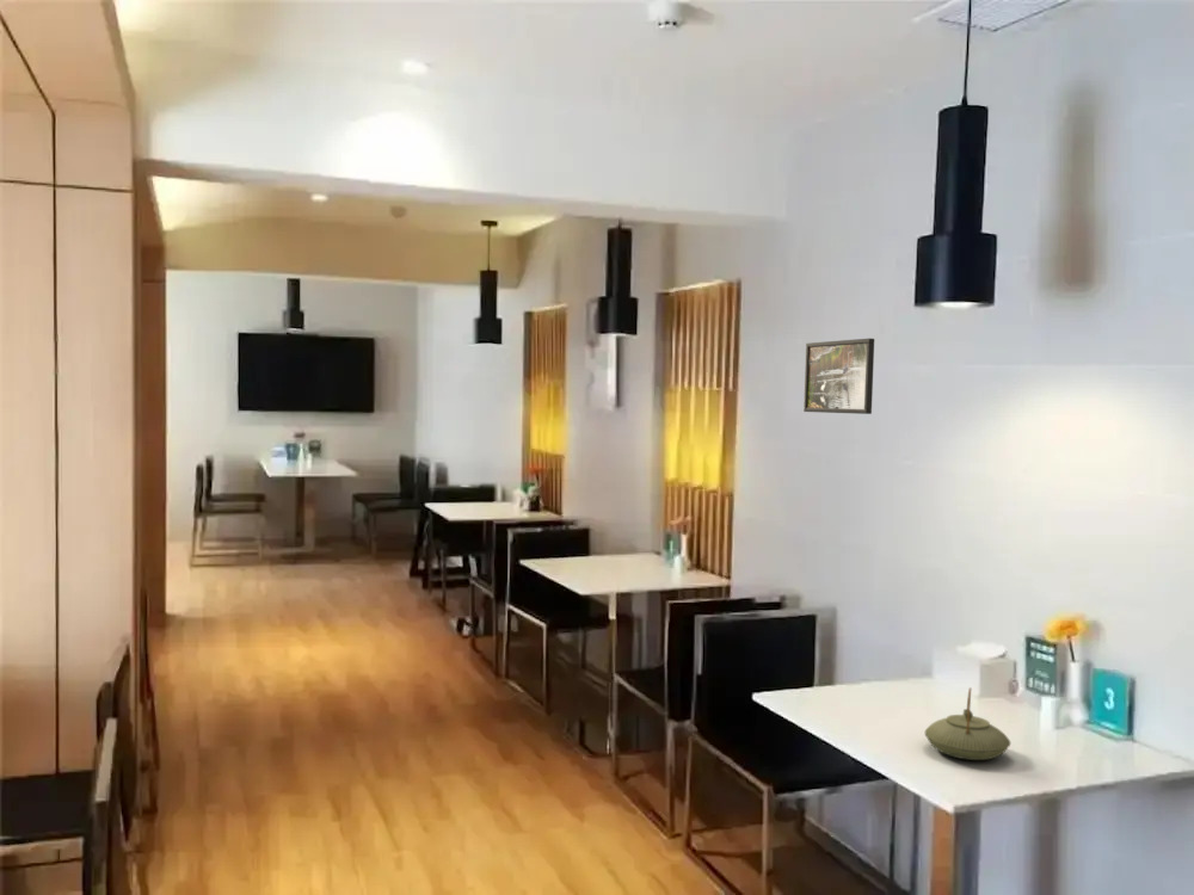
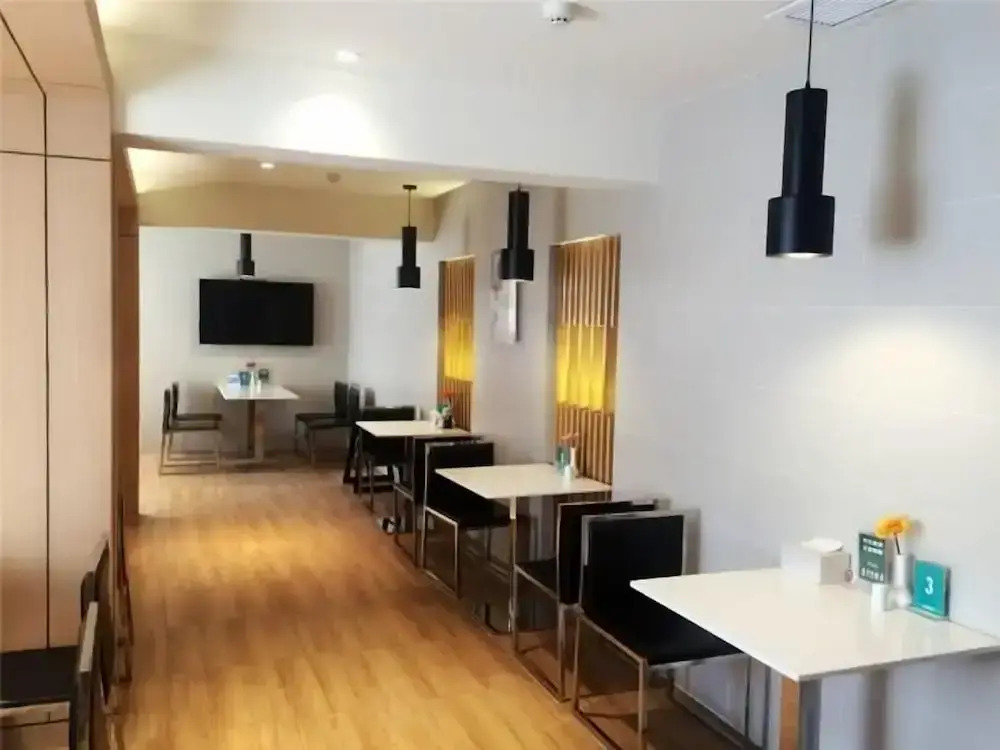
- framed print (837, 376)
- teapot (967, 718)
